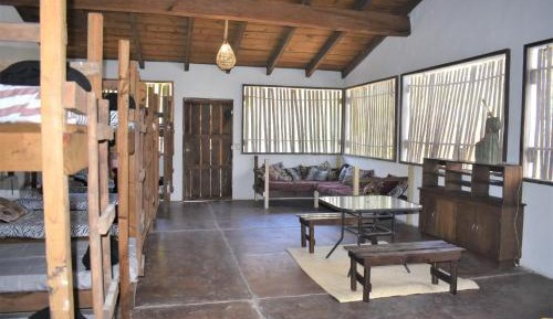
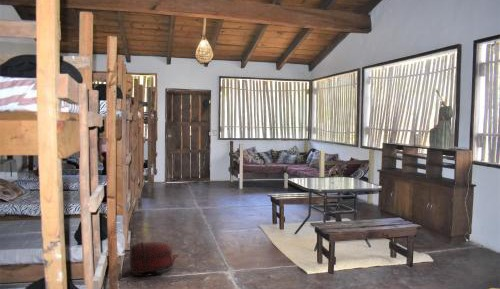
+ backpack (154, 256)
